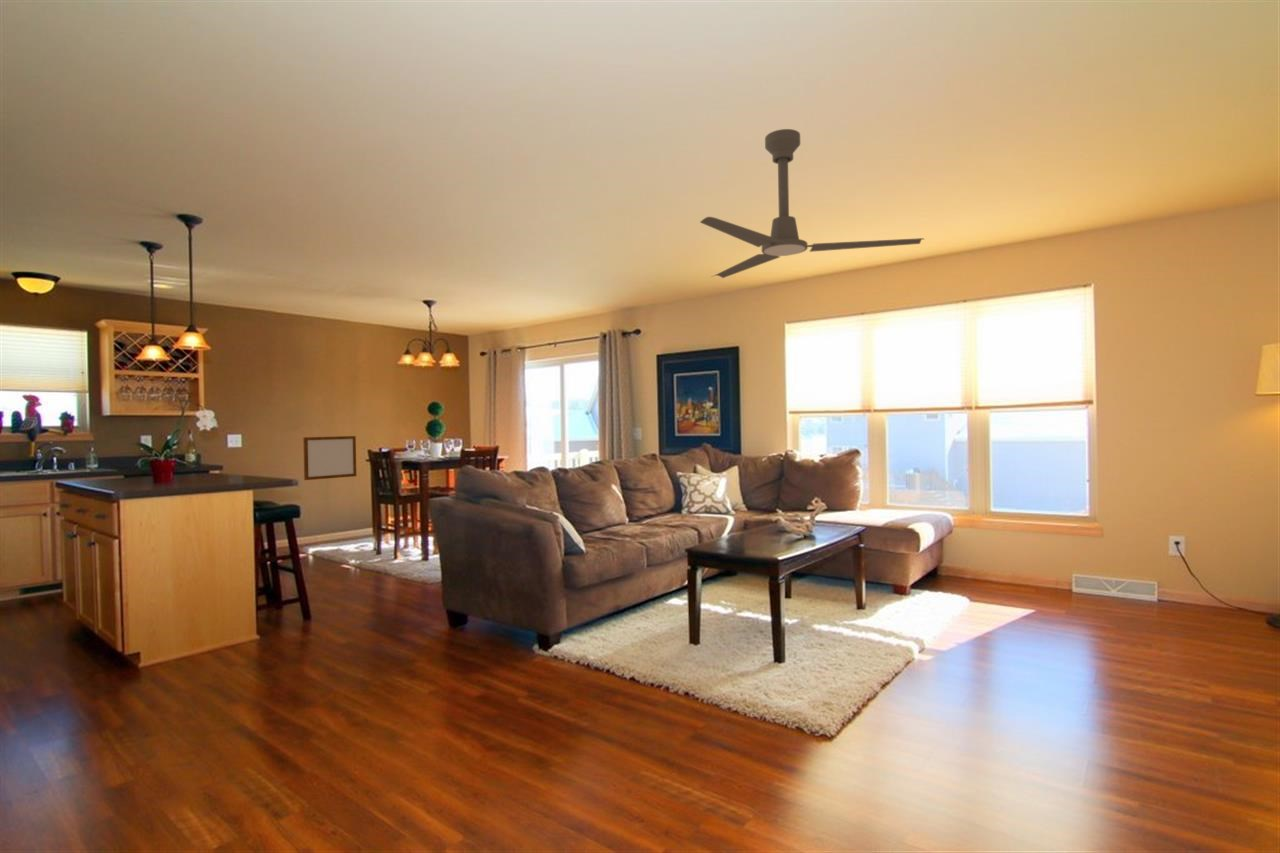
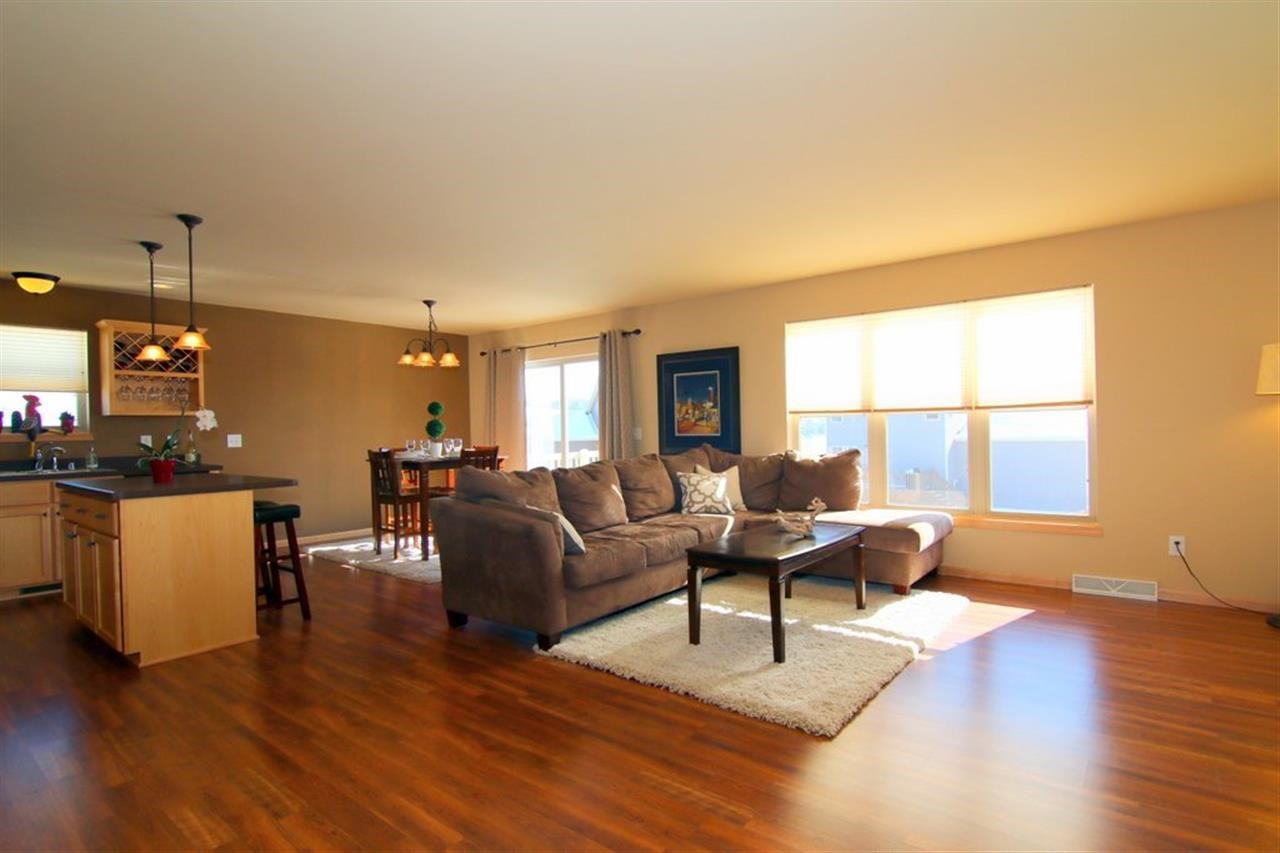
- writing board (330, 457)
- ceiling fan (788, 190)
